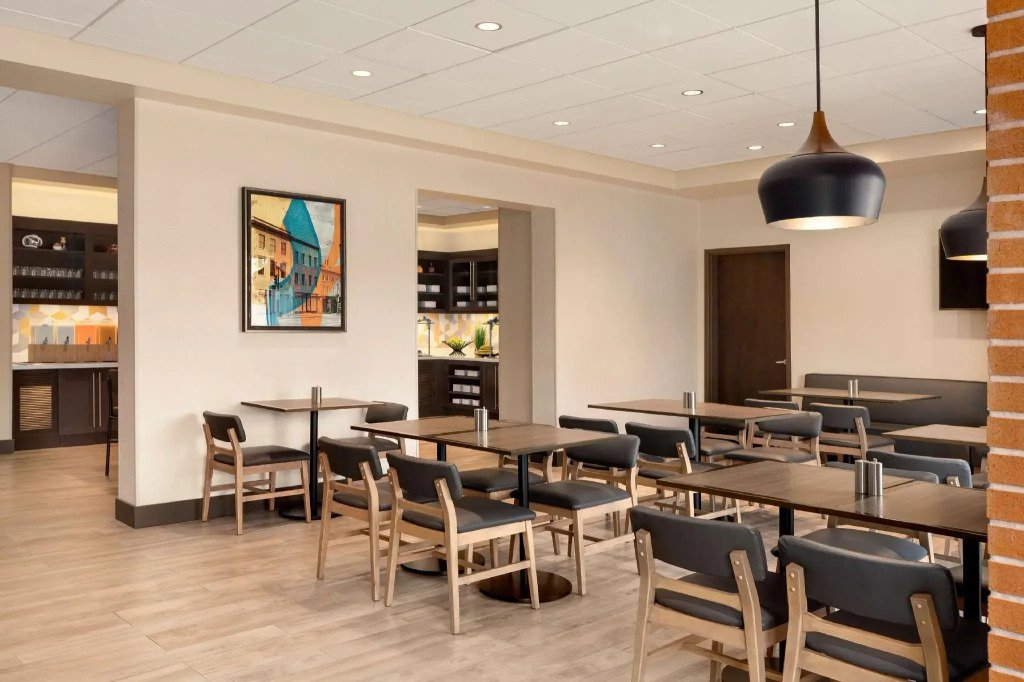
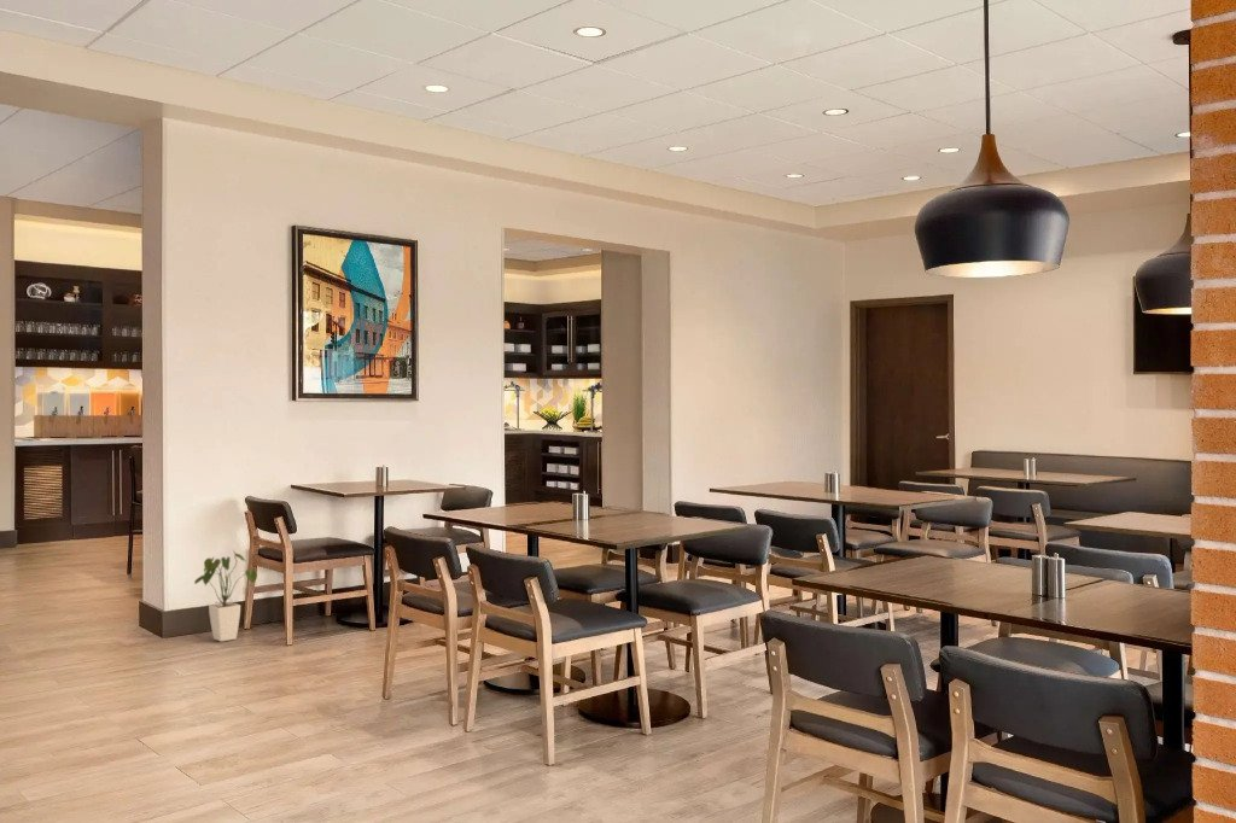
+ house plant (229, 595)
